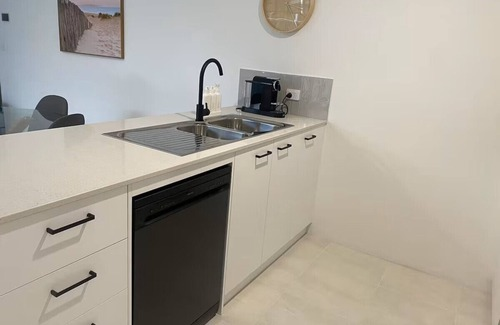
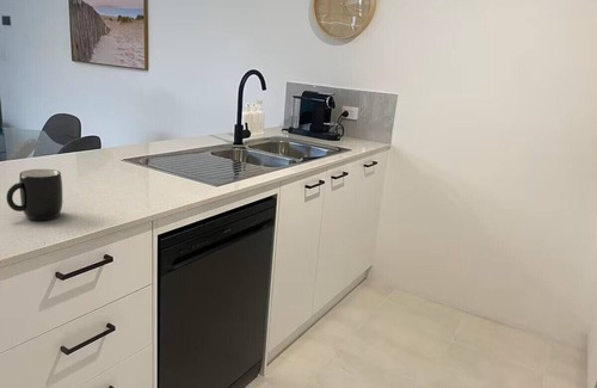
+ mug (35, 195)
